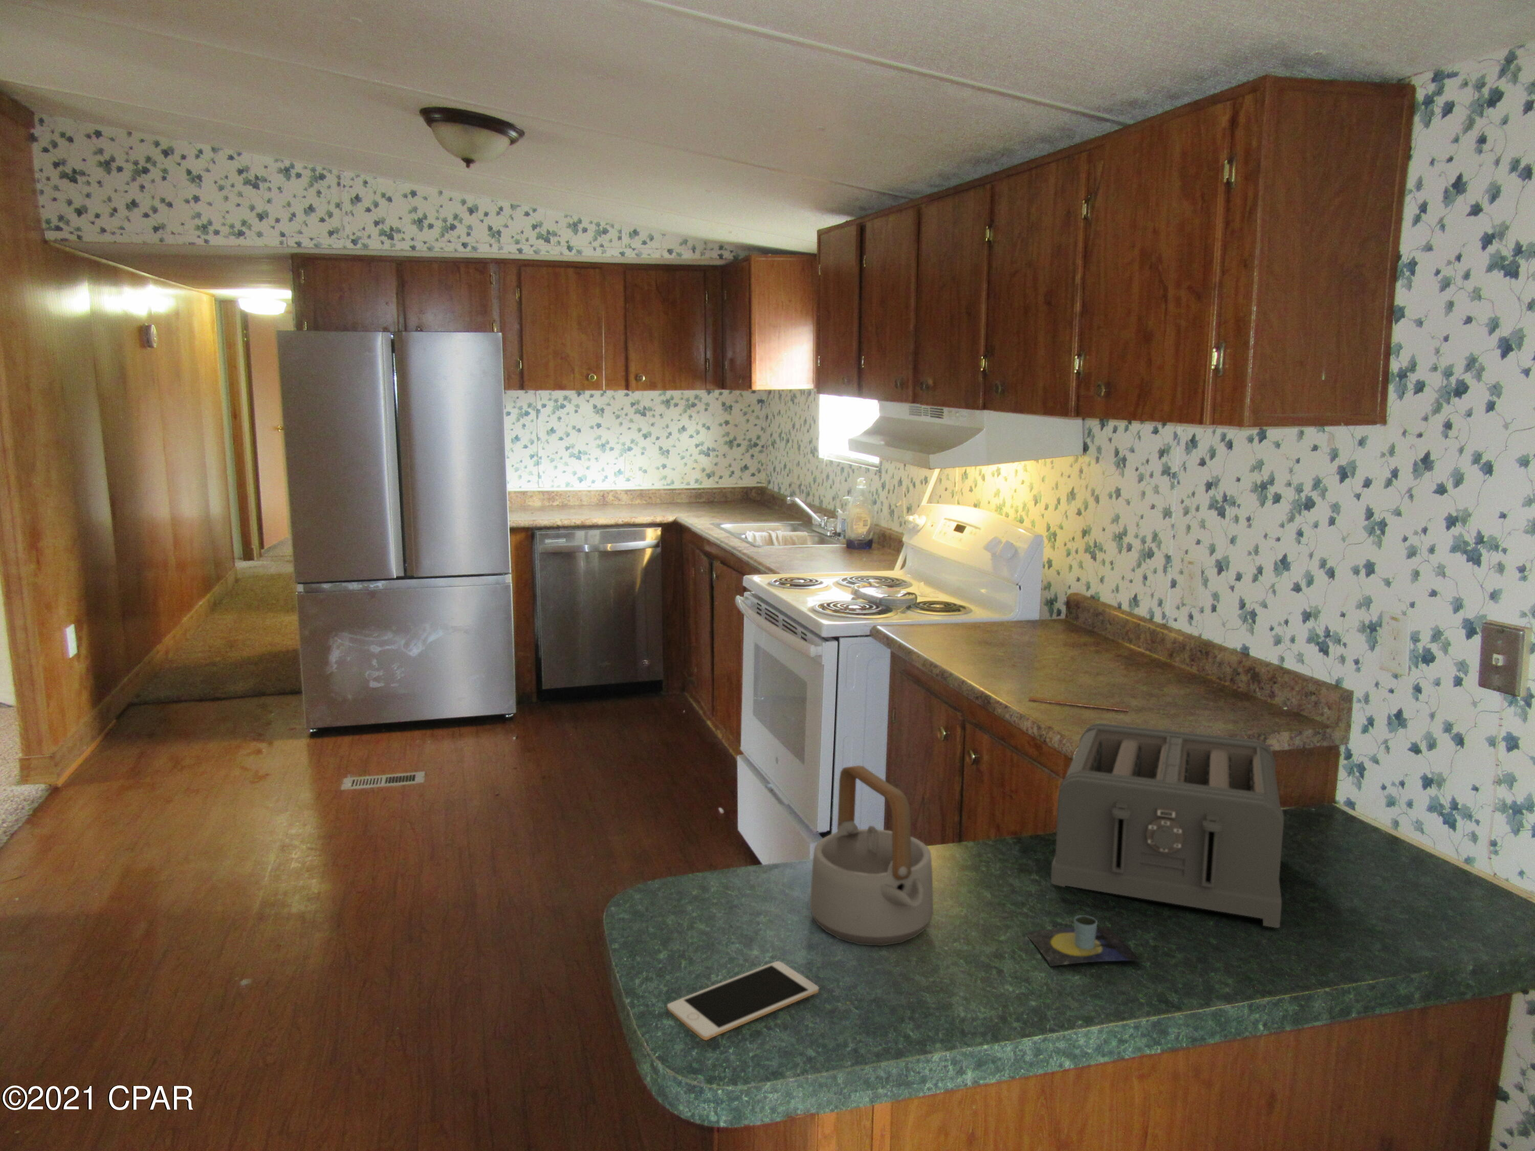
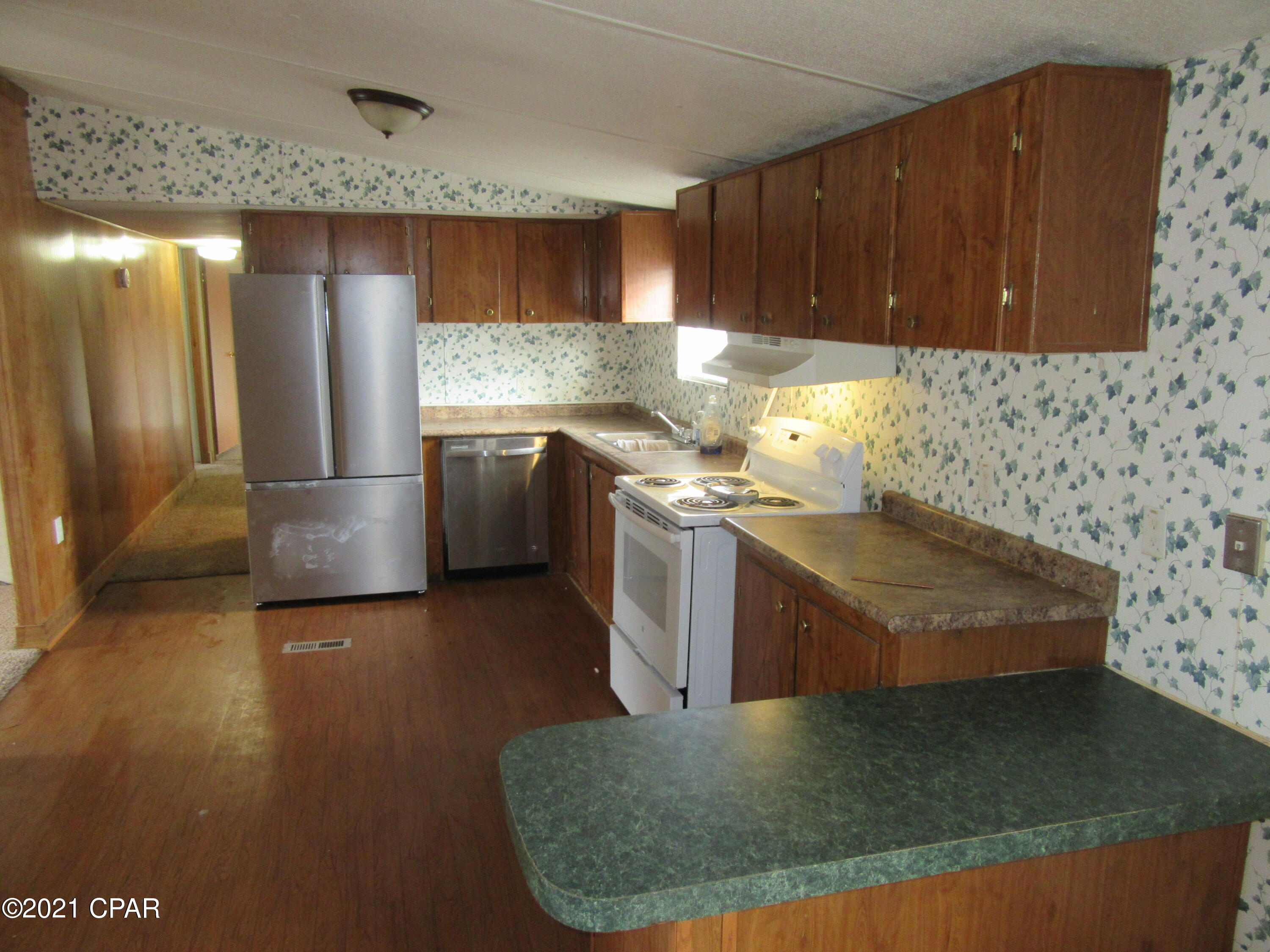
- toaster (1169, 815)
- cell phone (745, 997)
- mug (1082, 932)
- teapot (877, 855)
